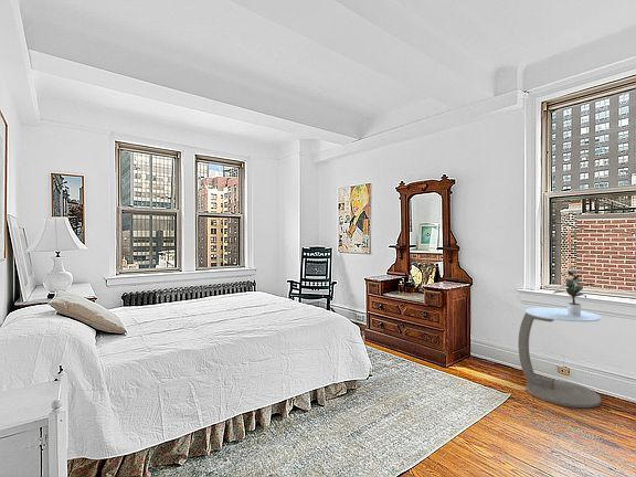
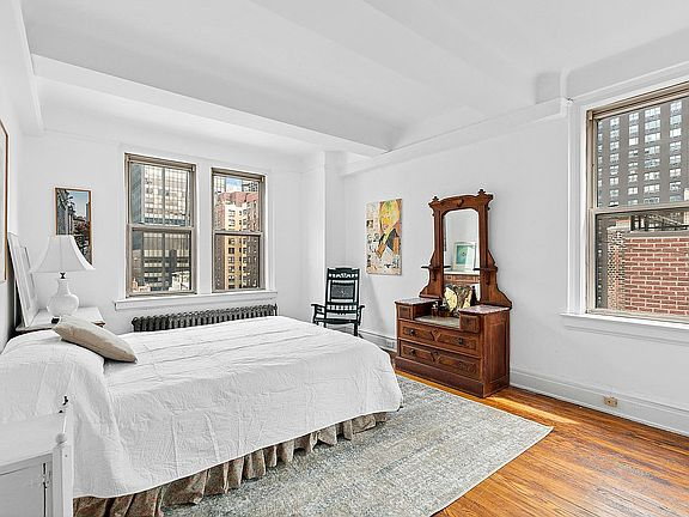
- side table (548, 378)
- potted plant (572, 293)
